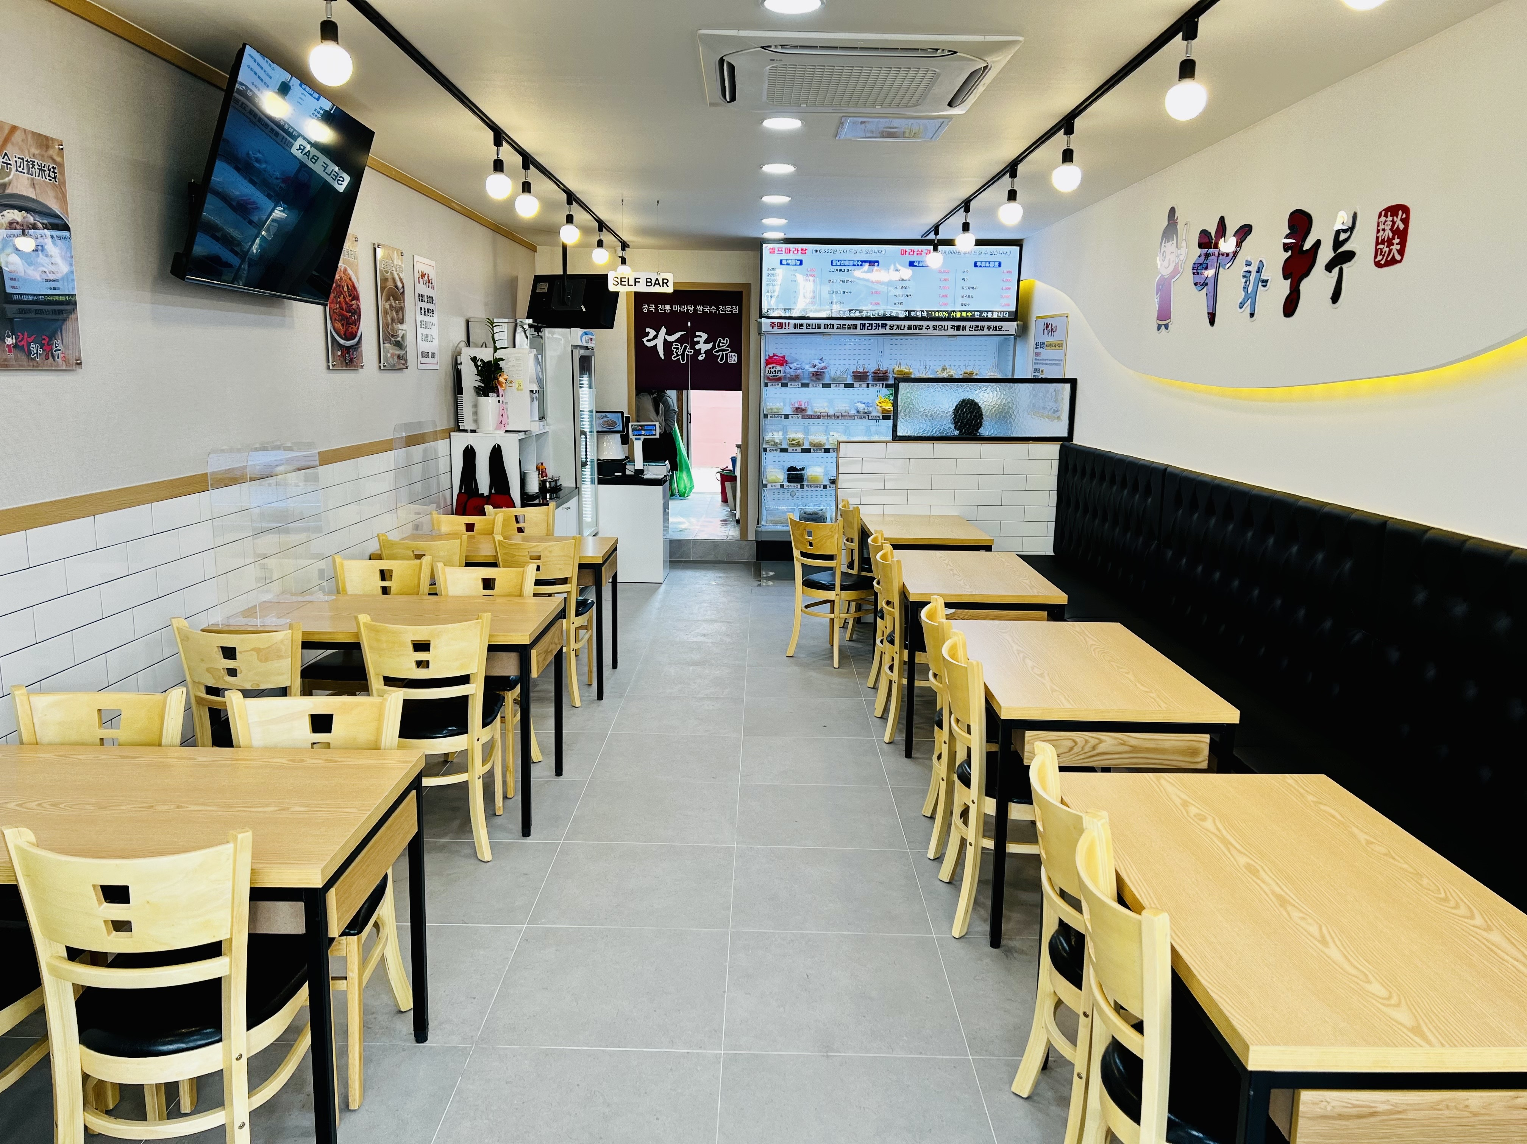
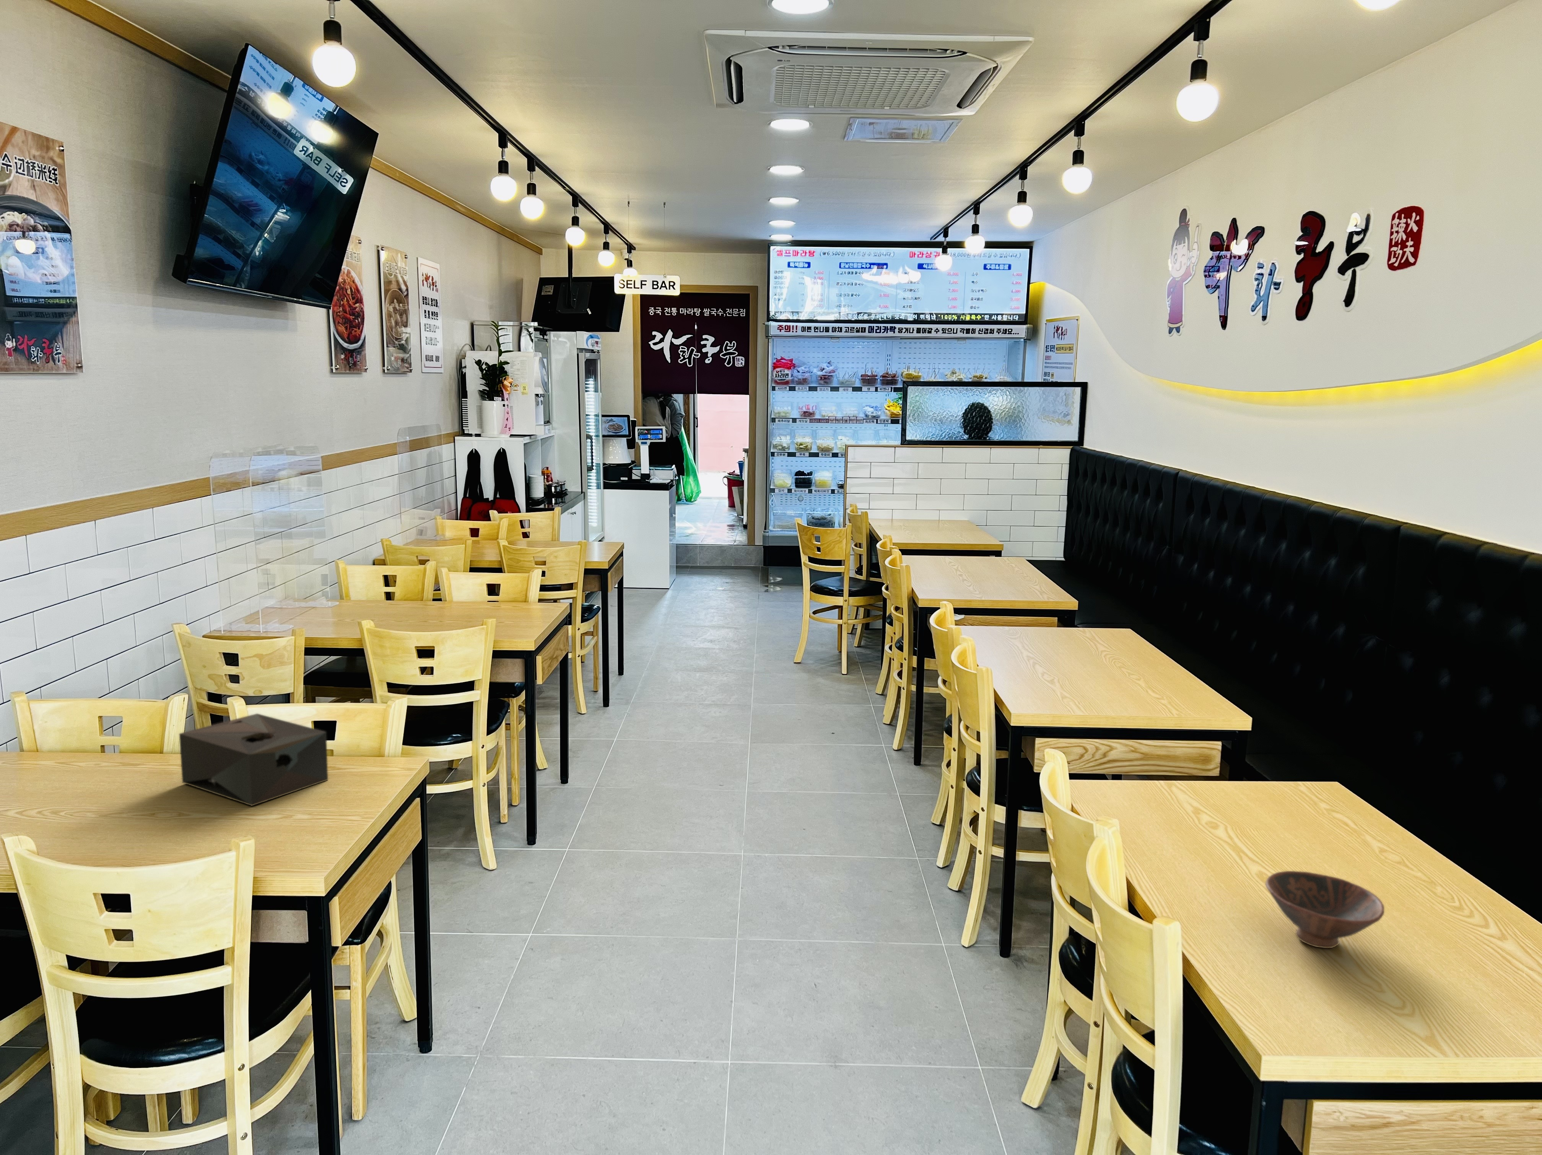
+ box (254, 757)
+ bowl (1321, 916)
